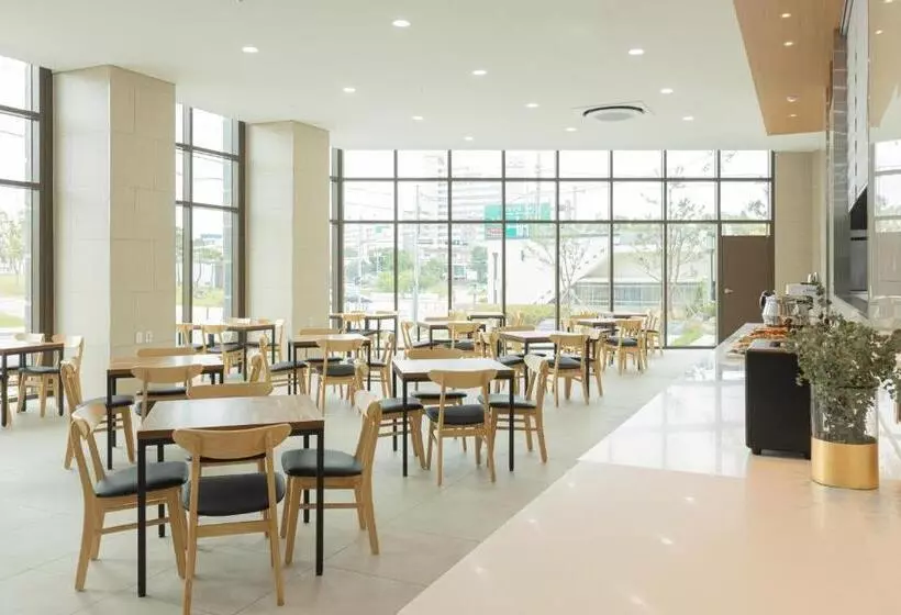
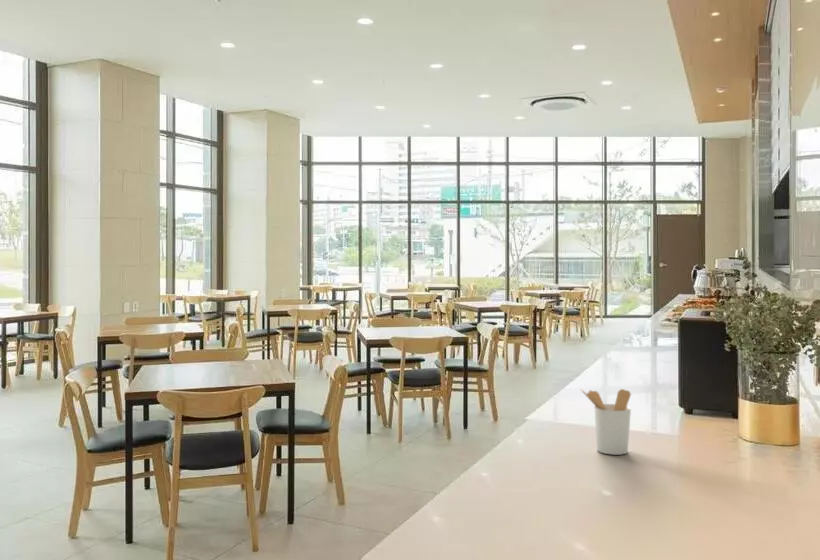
+ utensil holder (604, 419)
